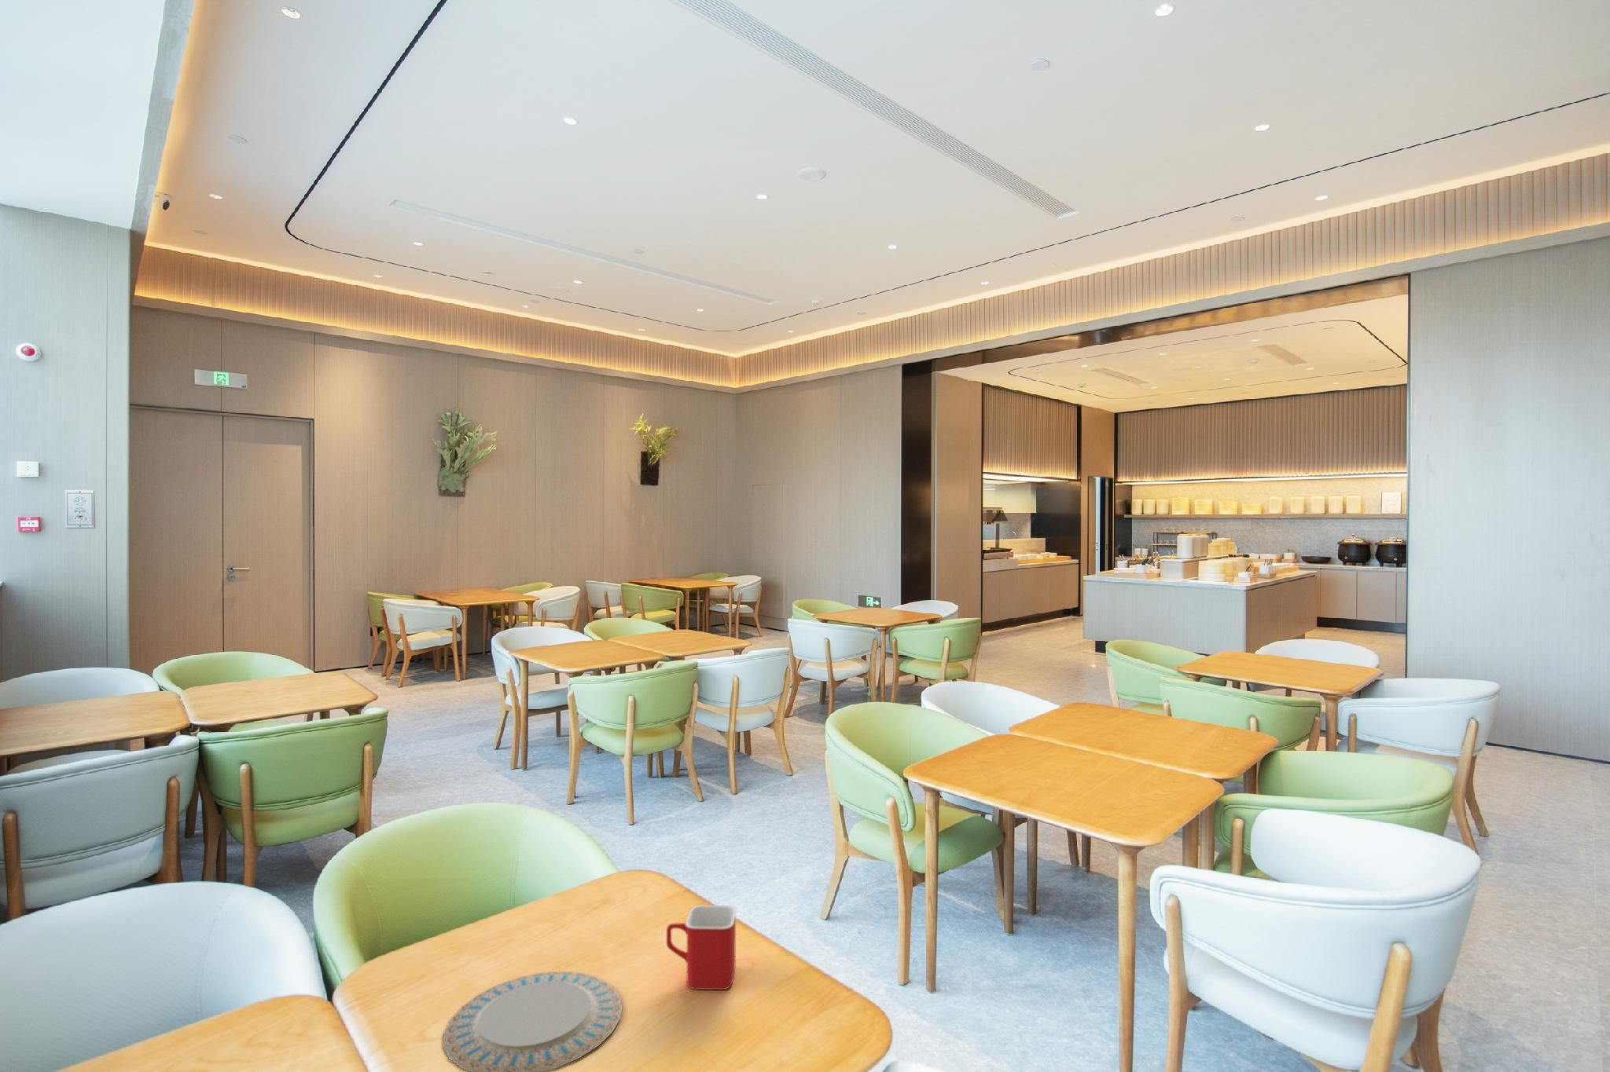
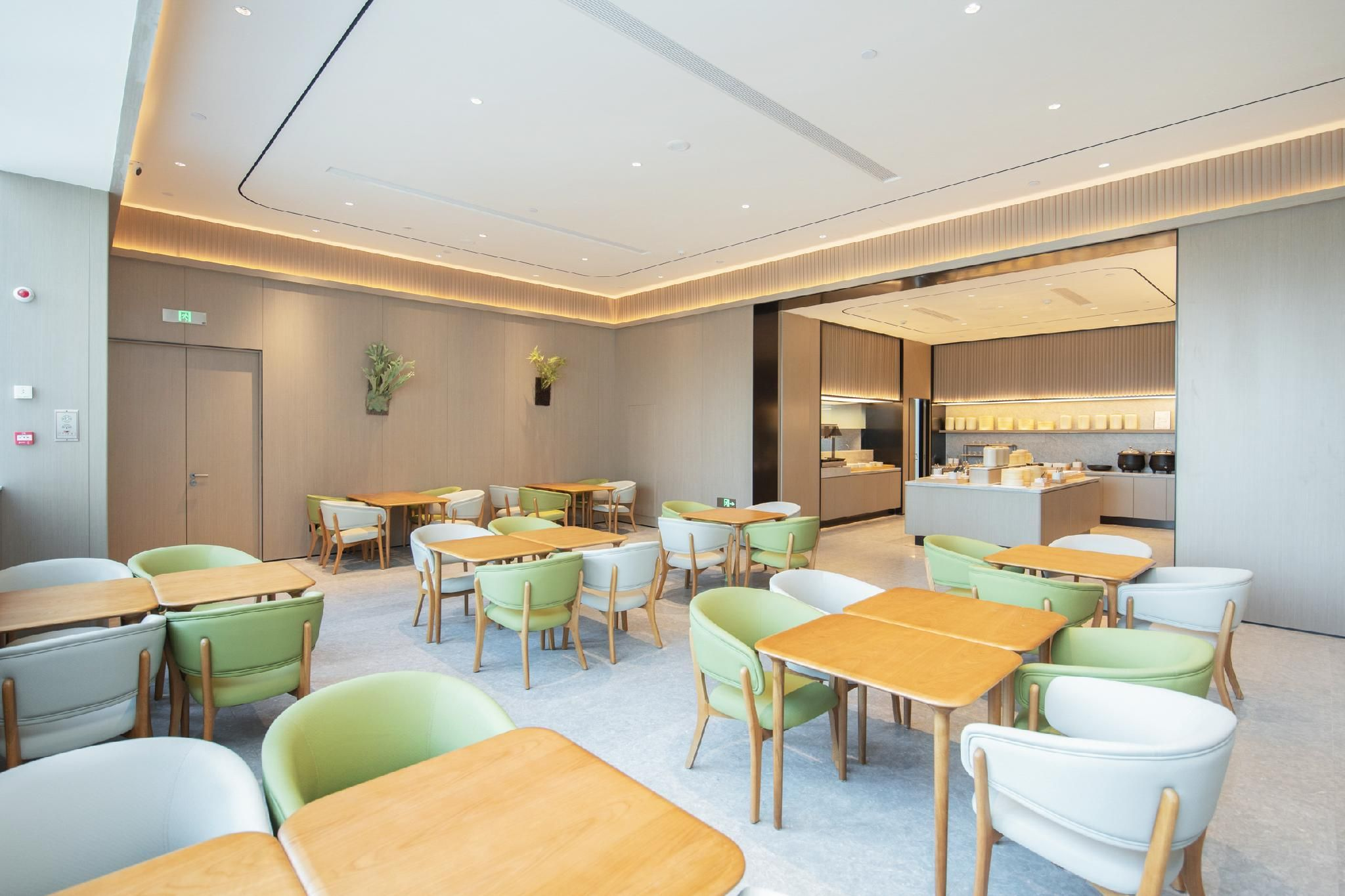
- mug (700, 946)
- chinaware (535, 1015)
